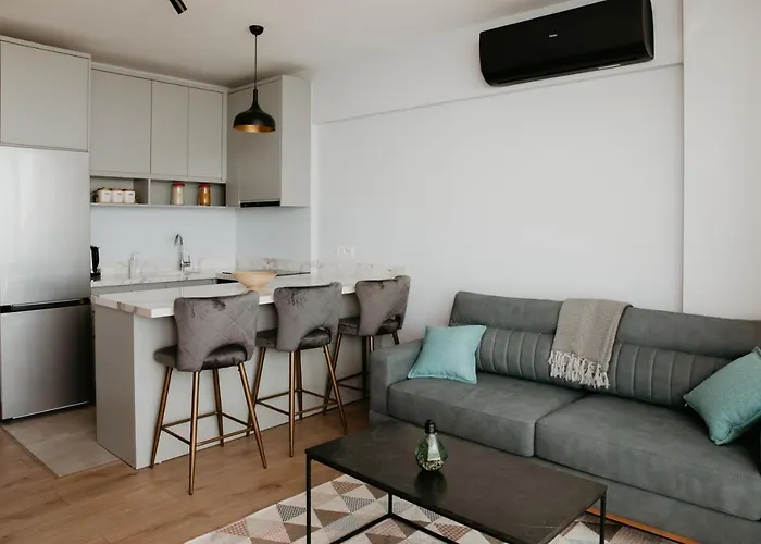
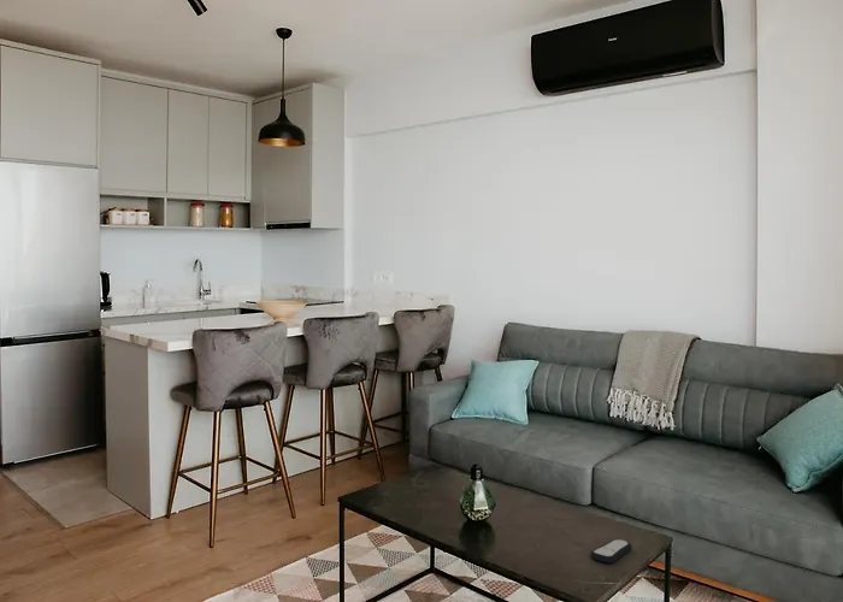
+ remote control (612, 549)
